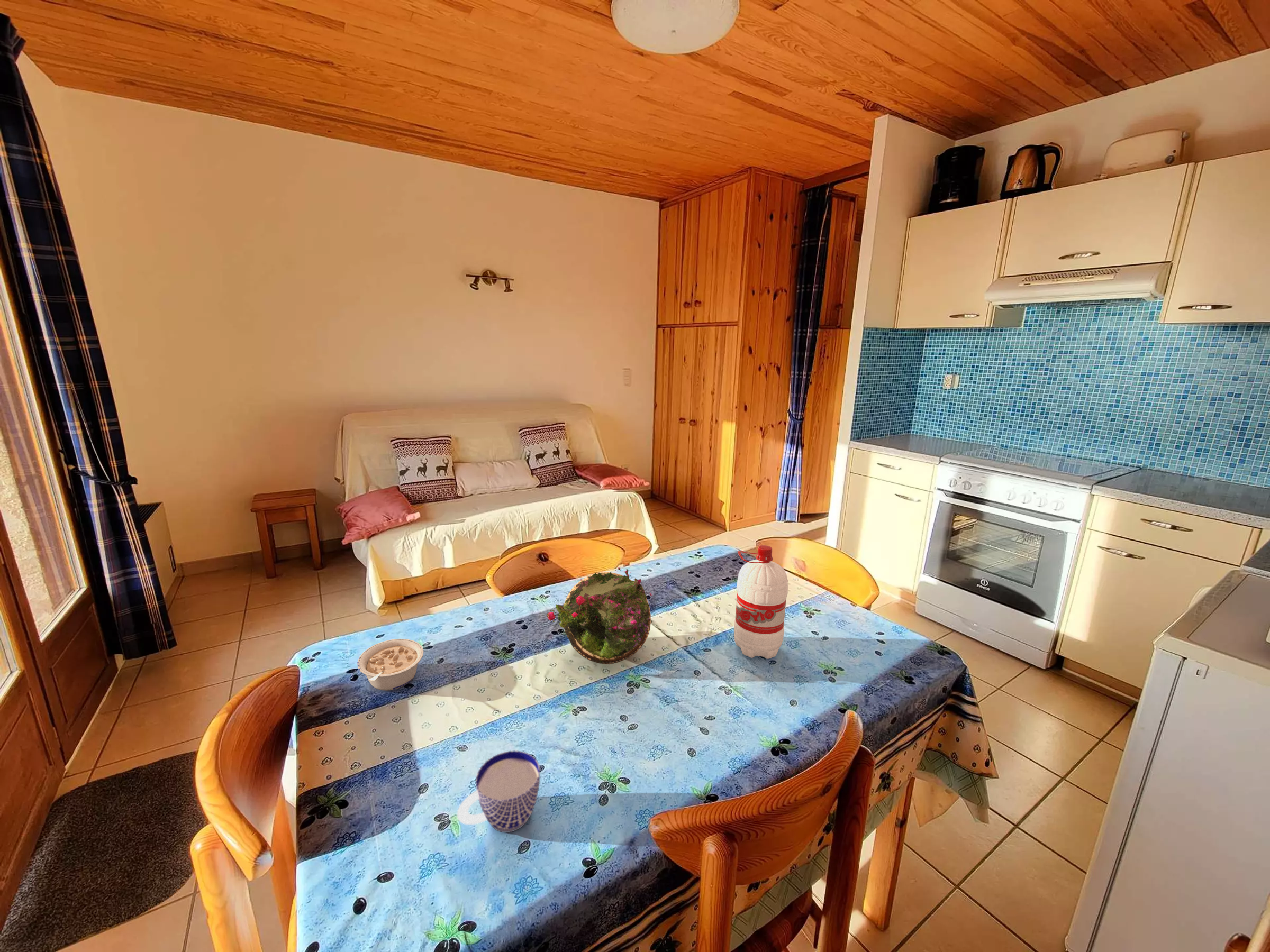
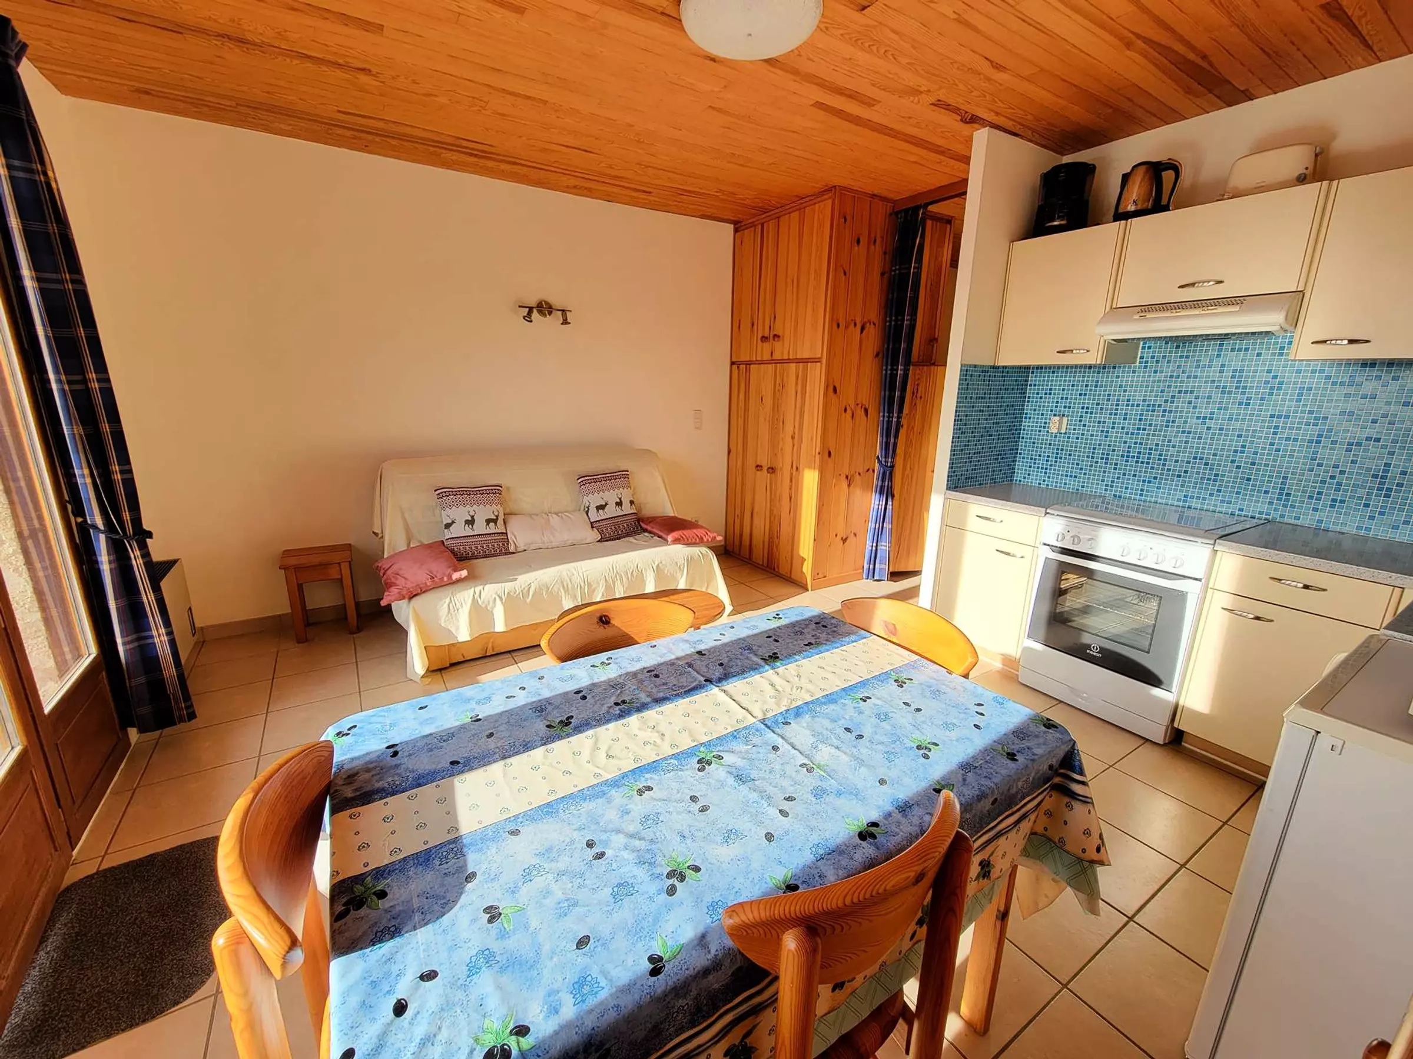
- cup (500, 799)
- water bottle (761, 599)
- legume (392, 666)
- flower pot (597, 611)
